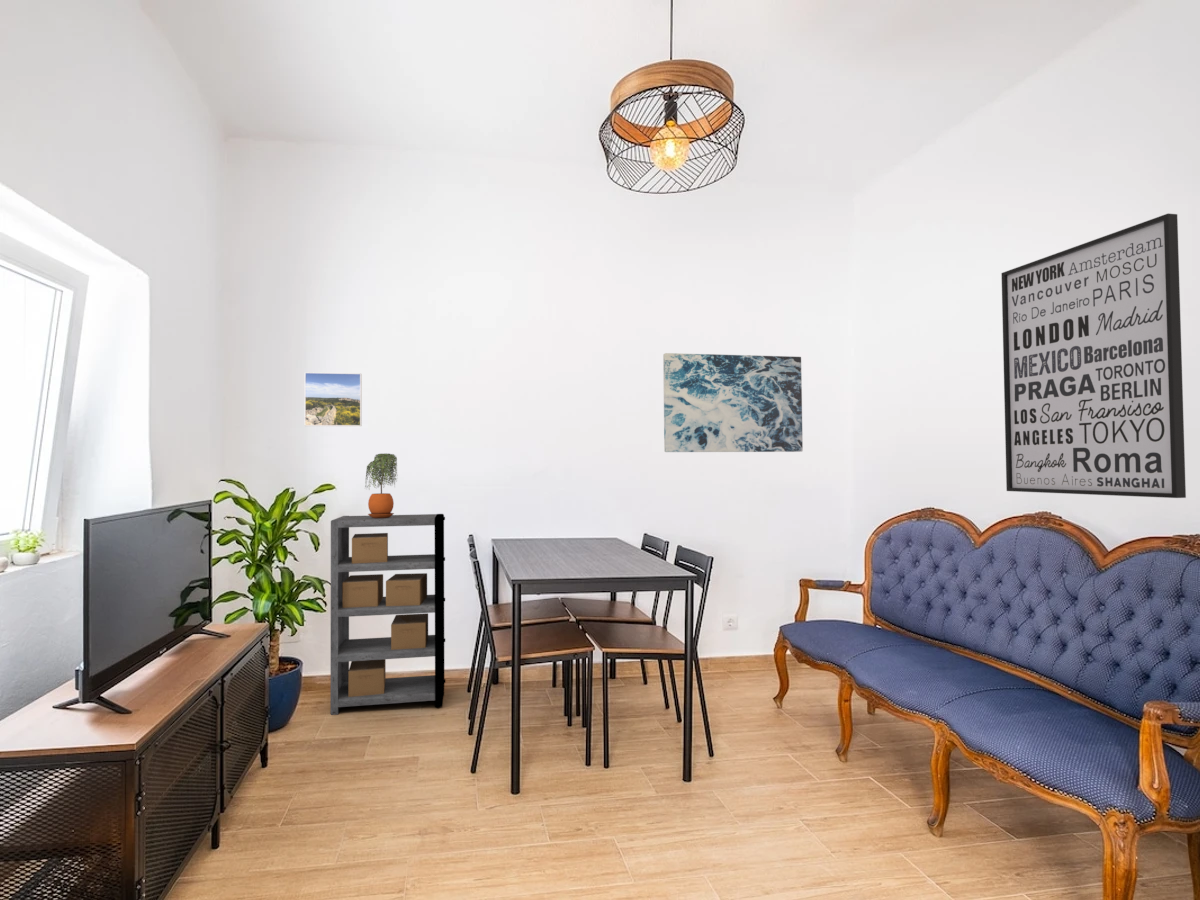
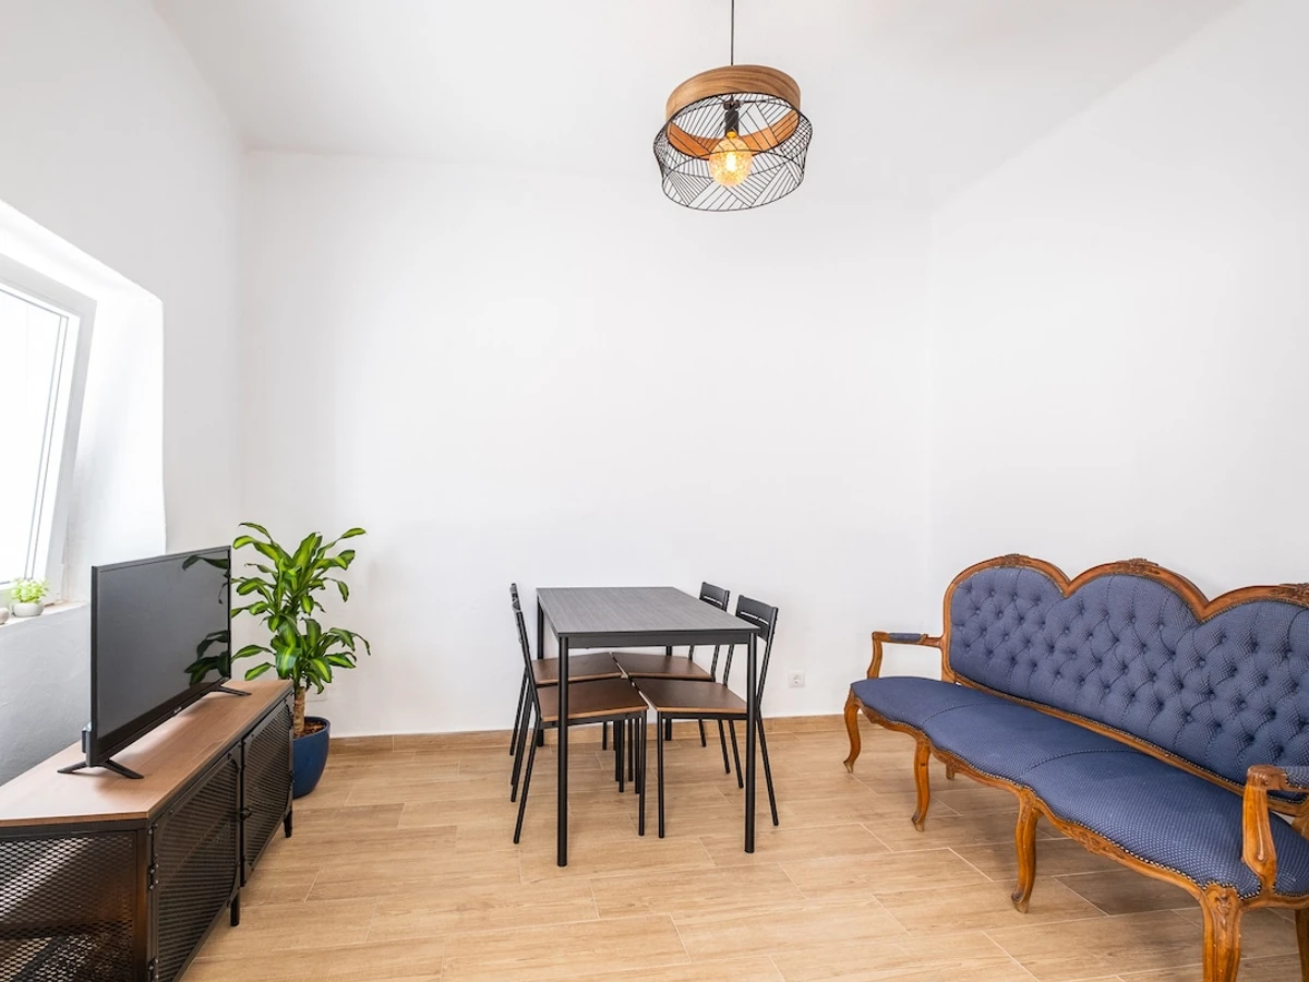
- shelving unit (390, 608)
- wall art (1081, 370)
- potted plant (381, 485)
- wall art (733, 403)
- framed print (333, 399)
